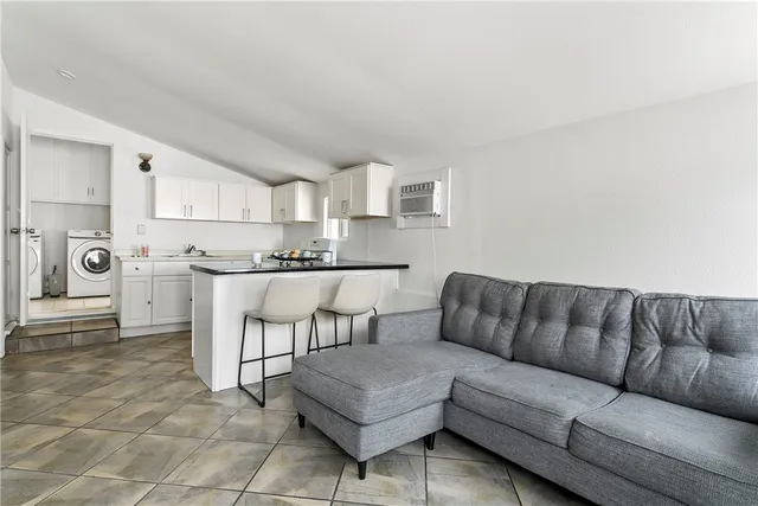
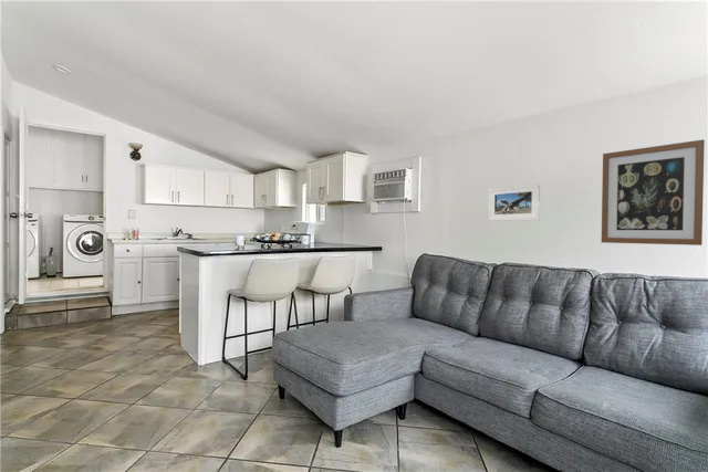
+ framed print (512, 203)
+ wall art (648, 196)
